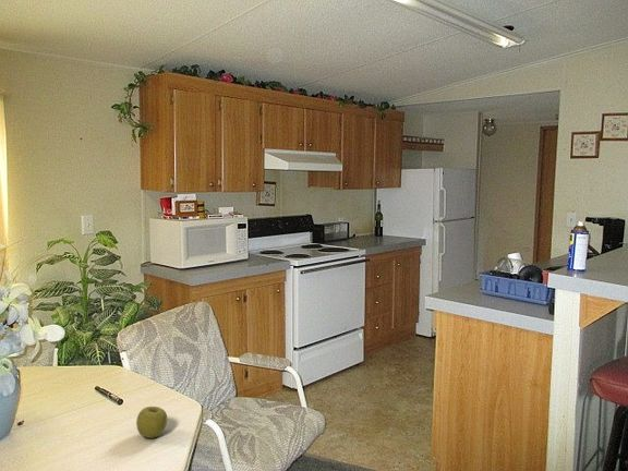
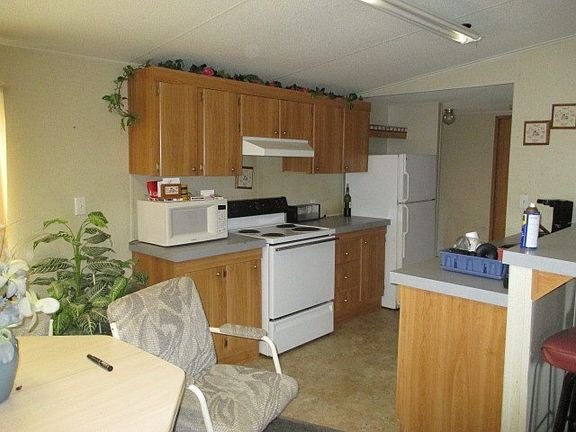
- apple (152, 422)
